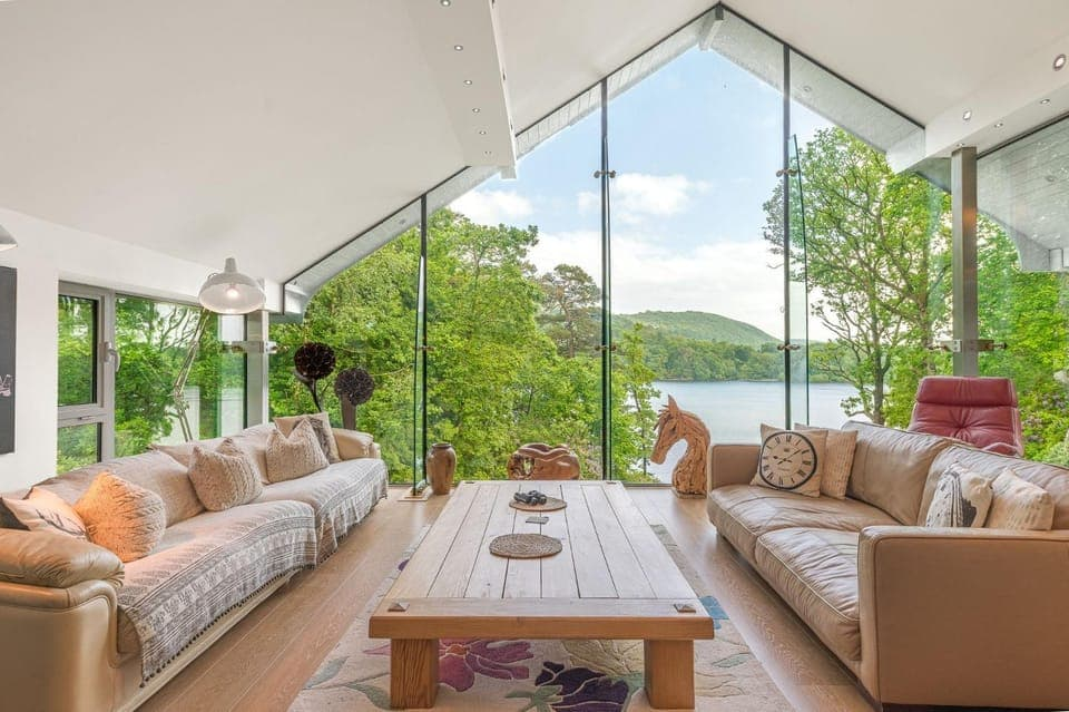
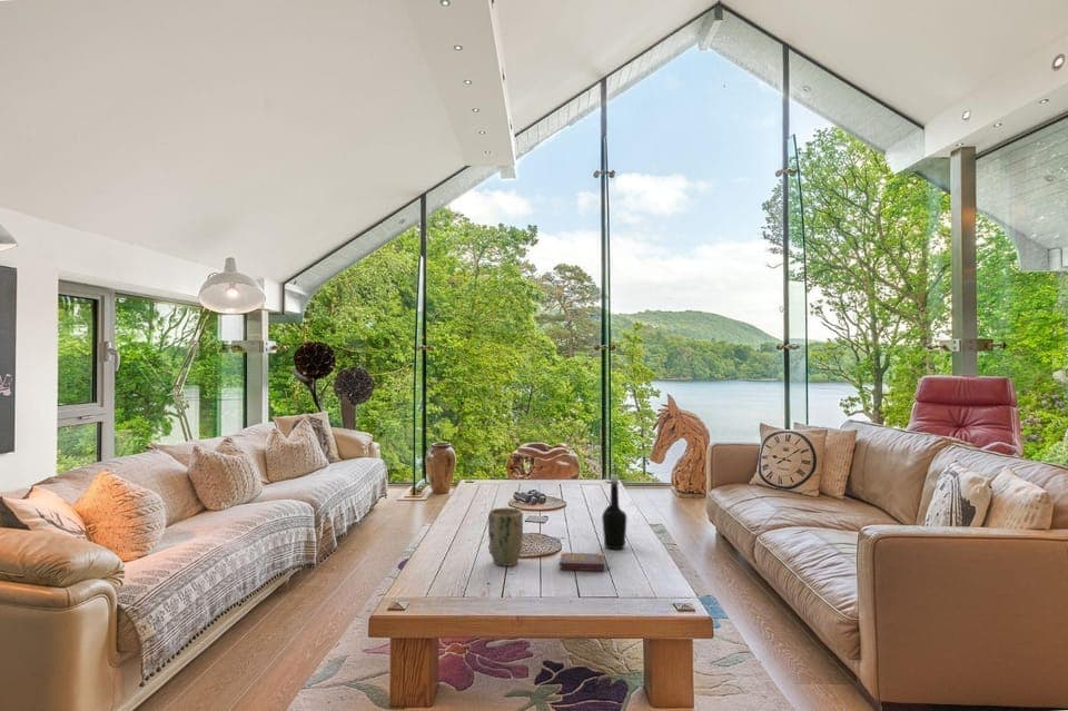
+ plant pot (505, 536)
+ bottle (614, 511)
+ book (582, 561)
